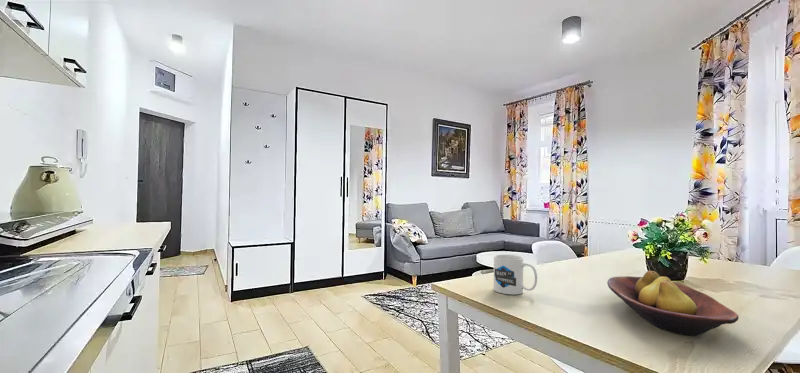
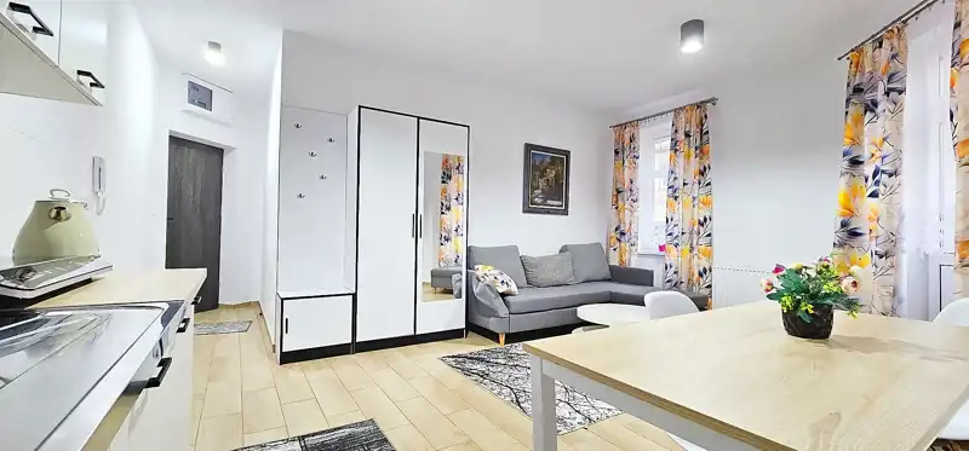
- fruit bowl (662, 295)
- mug (512, 274)
